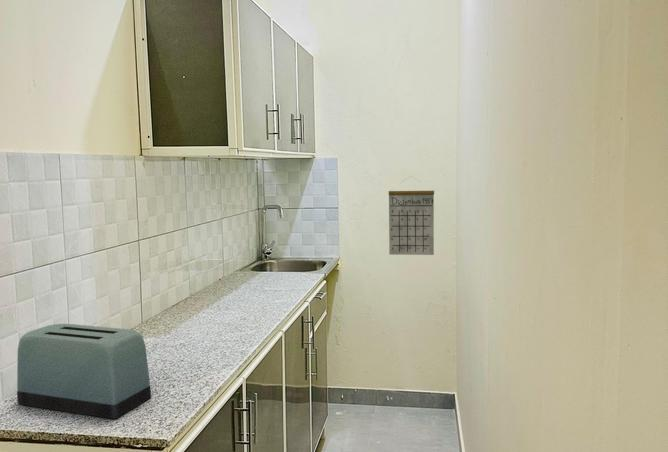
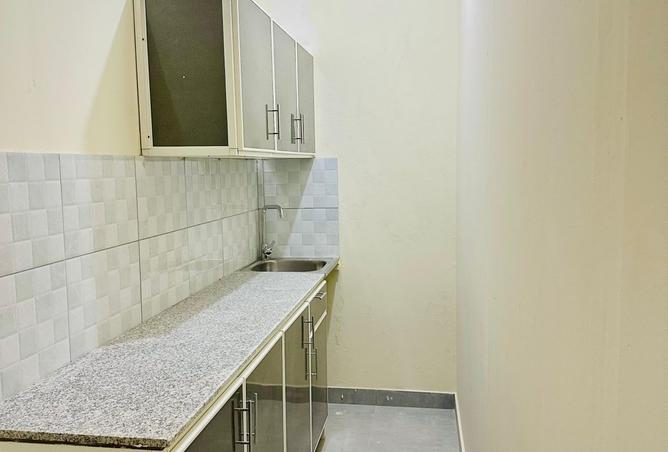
- toaster (81, 366)
- calendar (411, 215)
